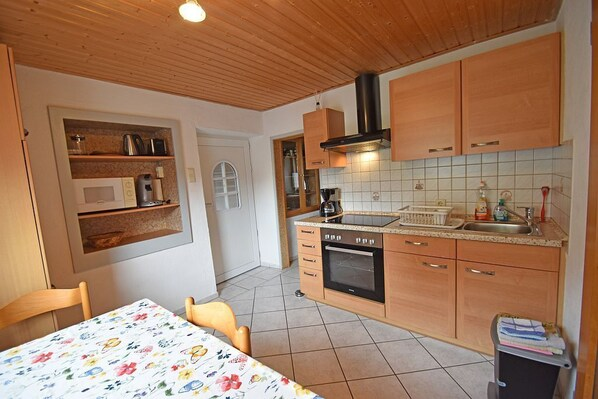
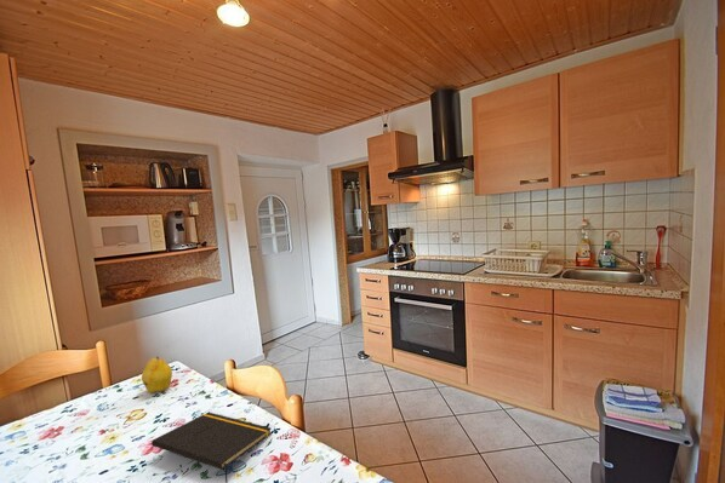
+ fruit (156, 374)
+ notepad (213, 436)
